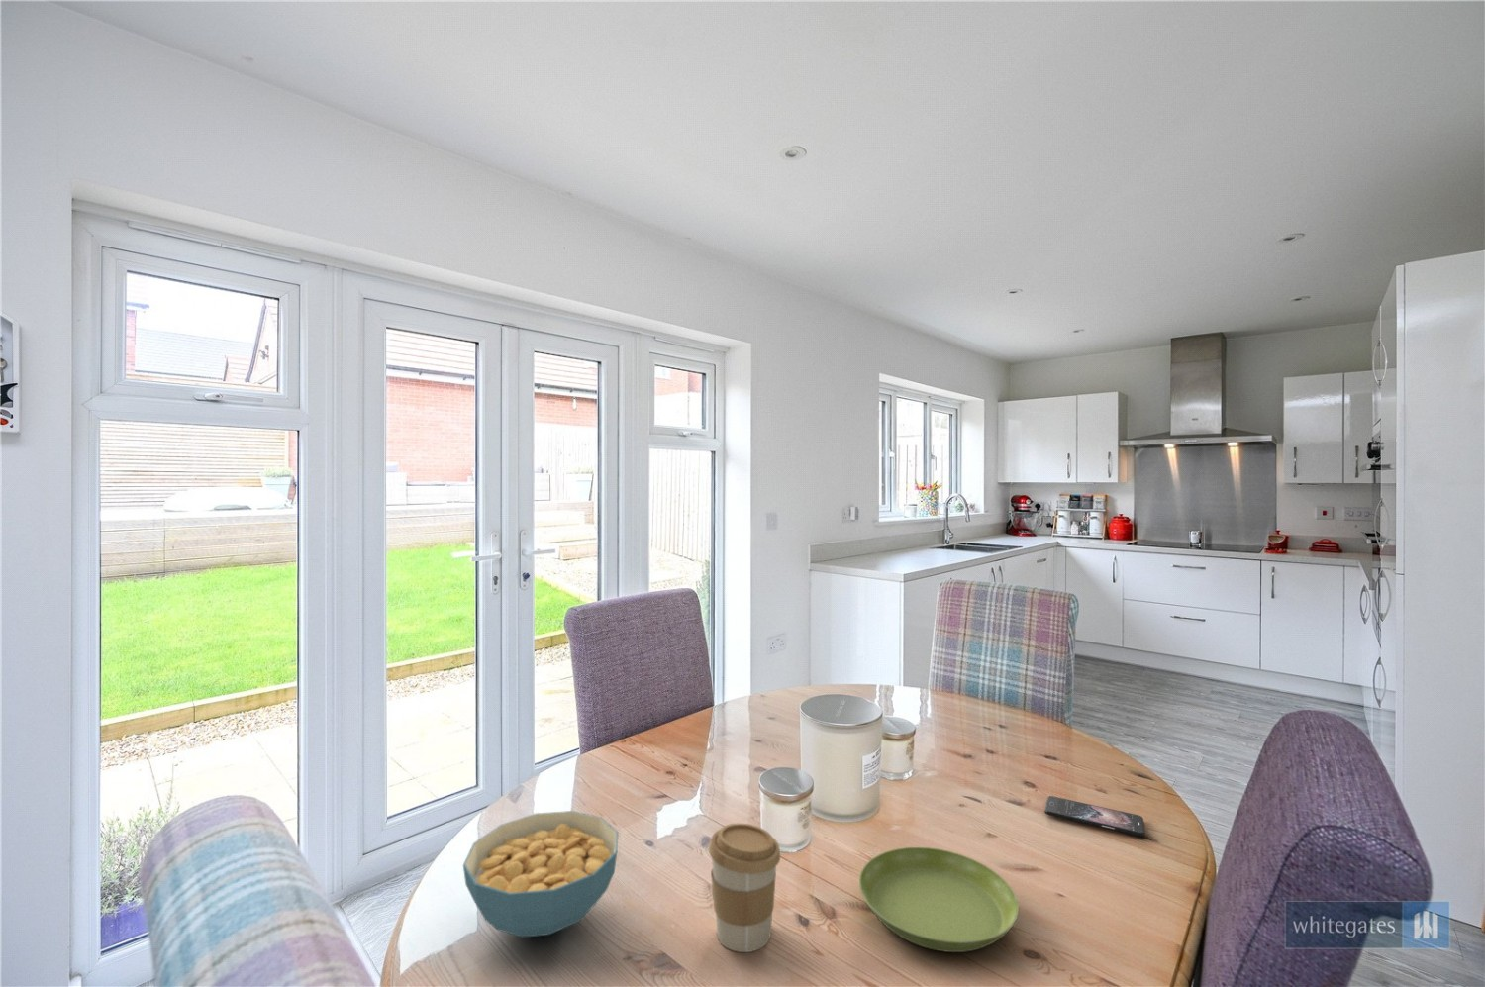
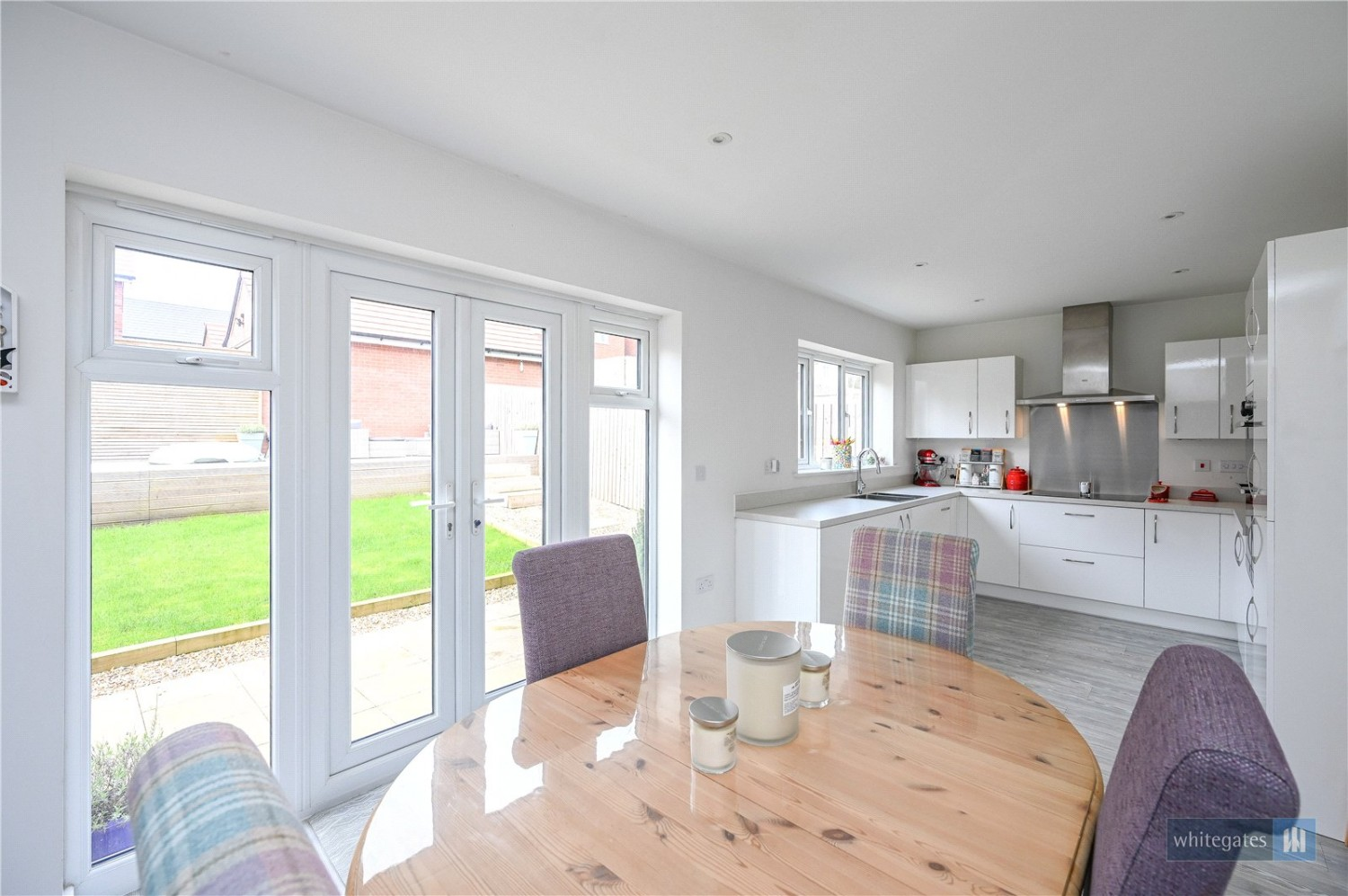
- saucer (935, 899)
- smartphone (1093, 815)
- coffee cup (744, 883)
- cereal bowl (543, 883)
